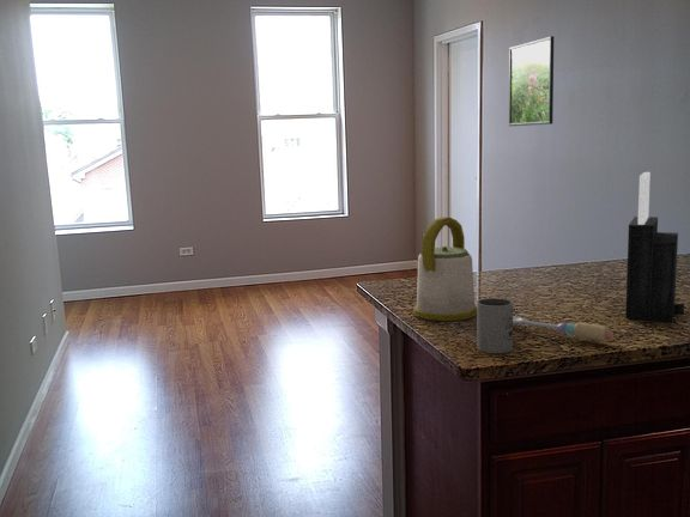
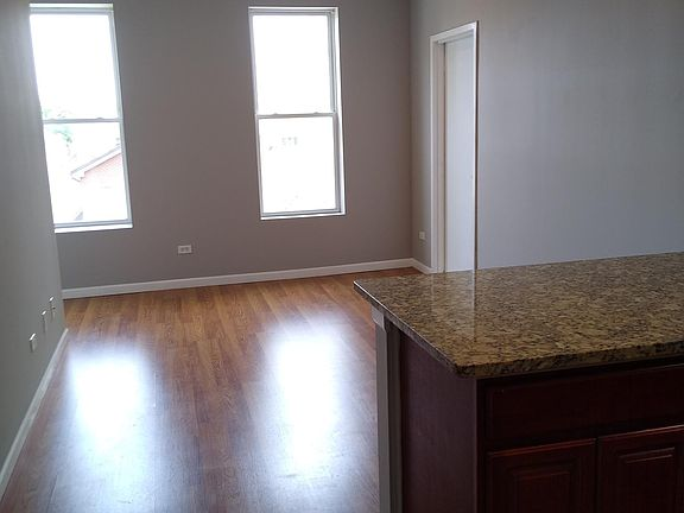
- mug (498, 322)
- kettle (448, 264)
- knife block (658, 244)
- spoon (546, 324)
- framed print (529, 84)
